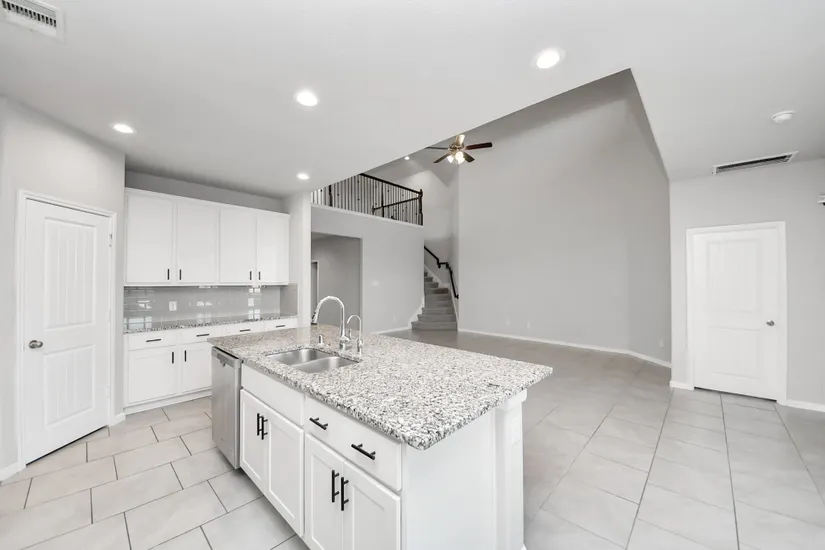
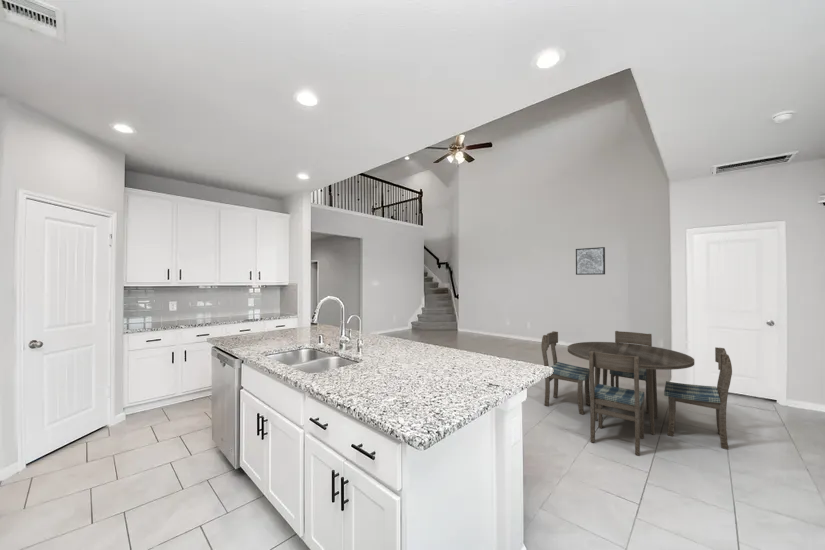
+ wall art (590, 261)
+ dining set (625, 377)
